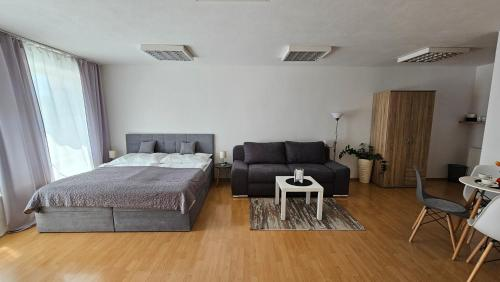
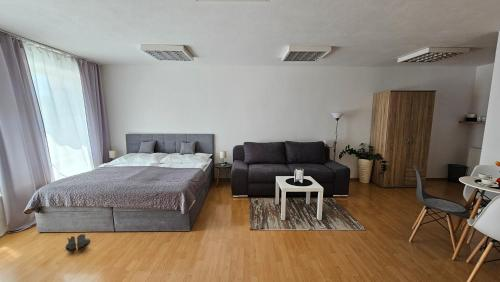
+ boots (77, 240)
